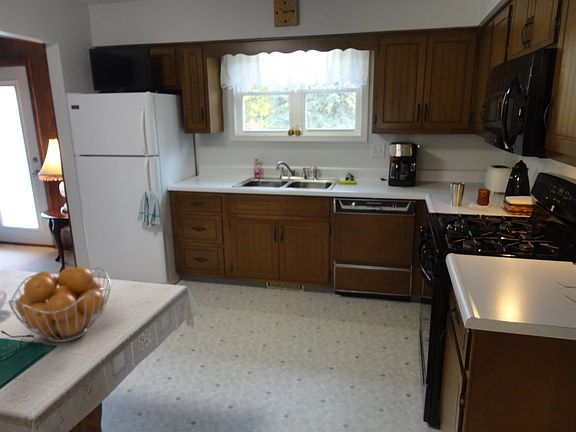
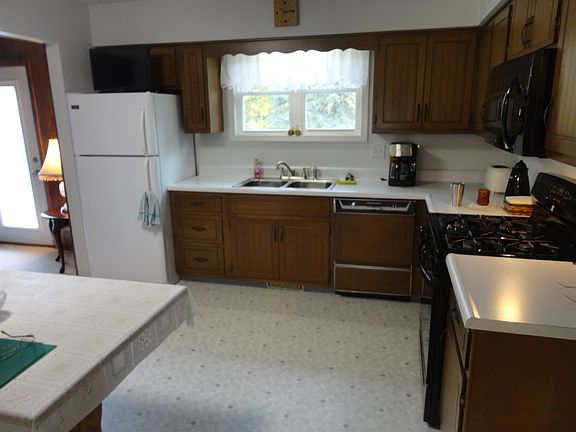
- fruit basket (63, 302)
